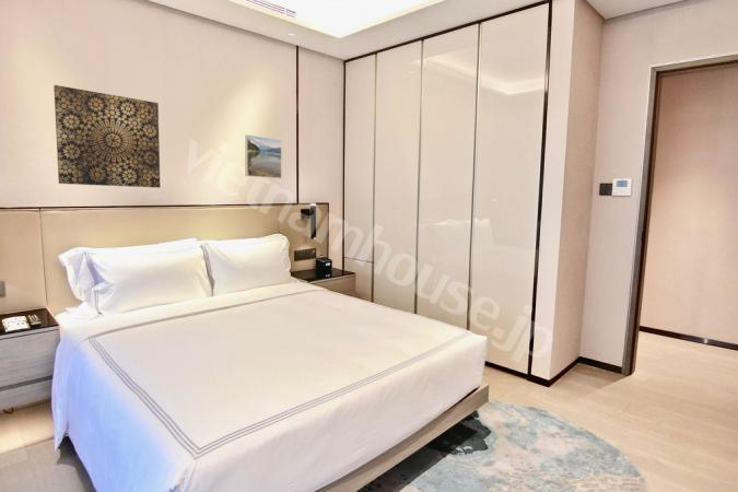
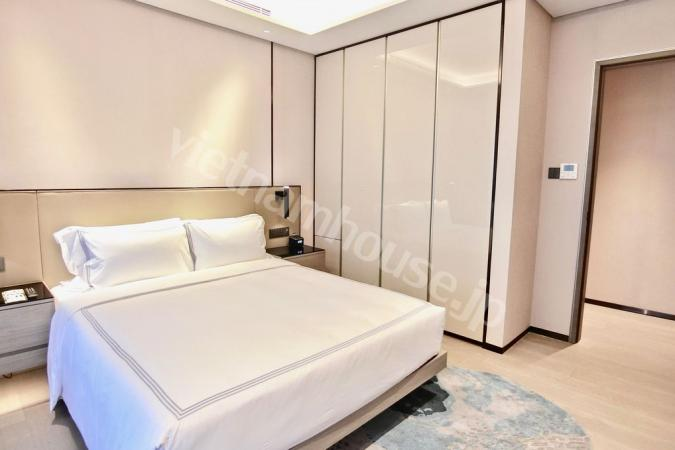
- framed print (263, 157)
- wall art (110, 140)
